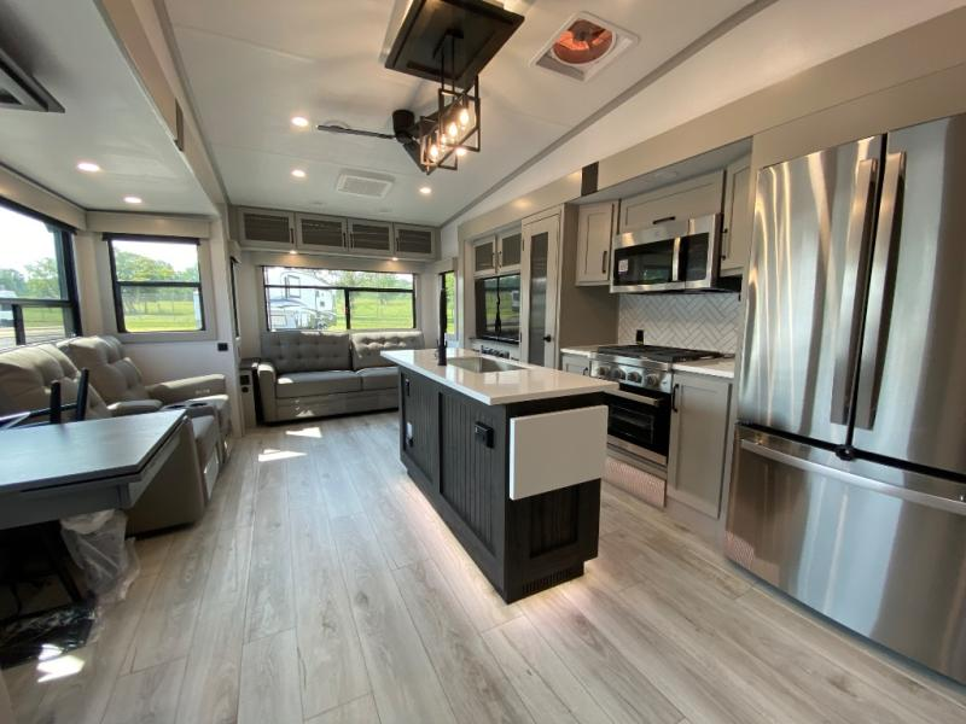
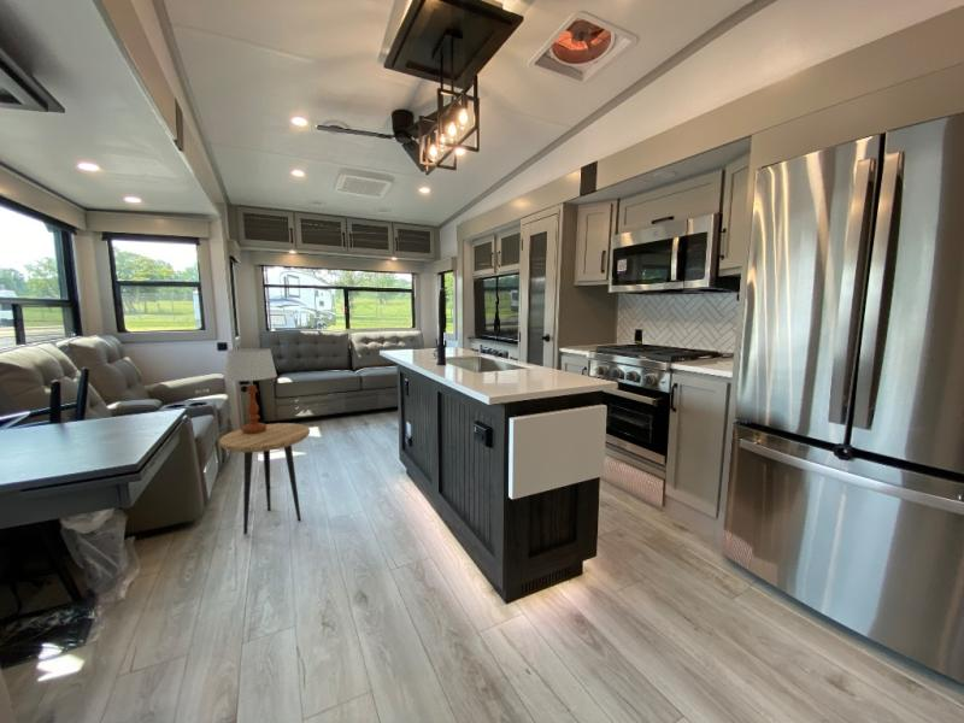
+ side table (269, 477)
+ table lamp (252, 390)
